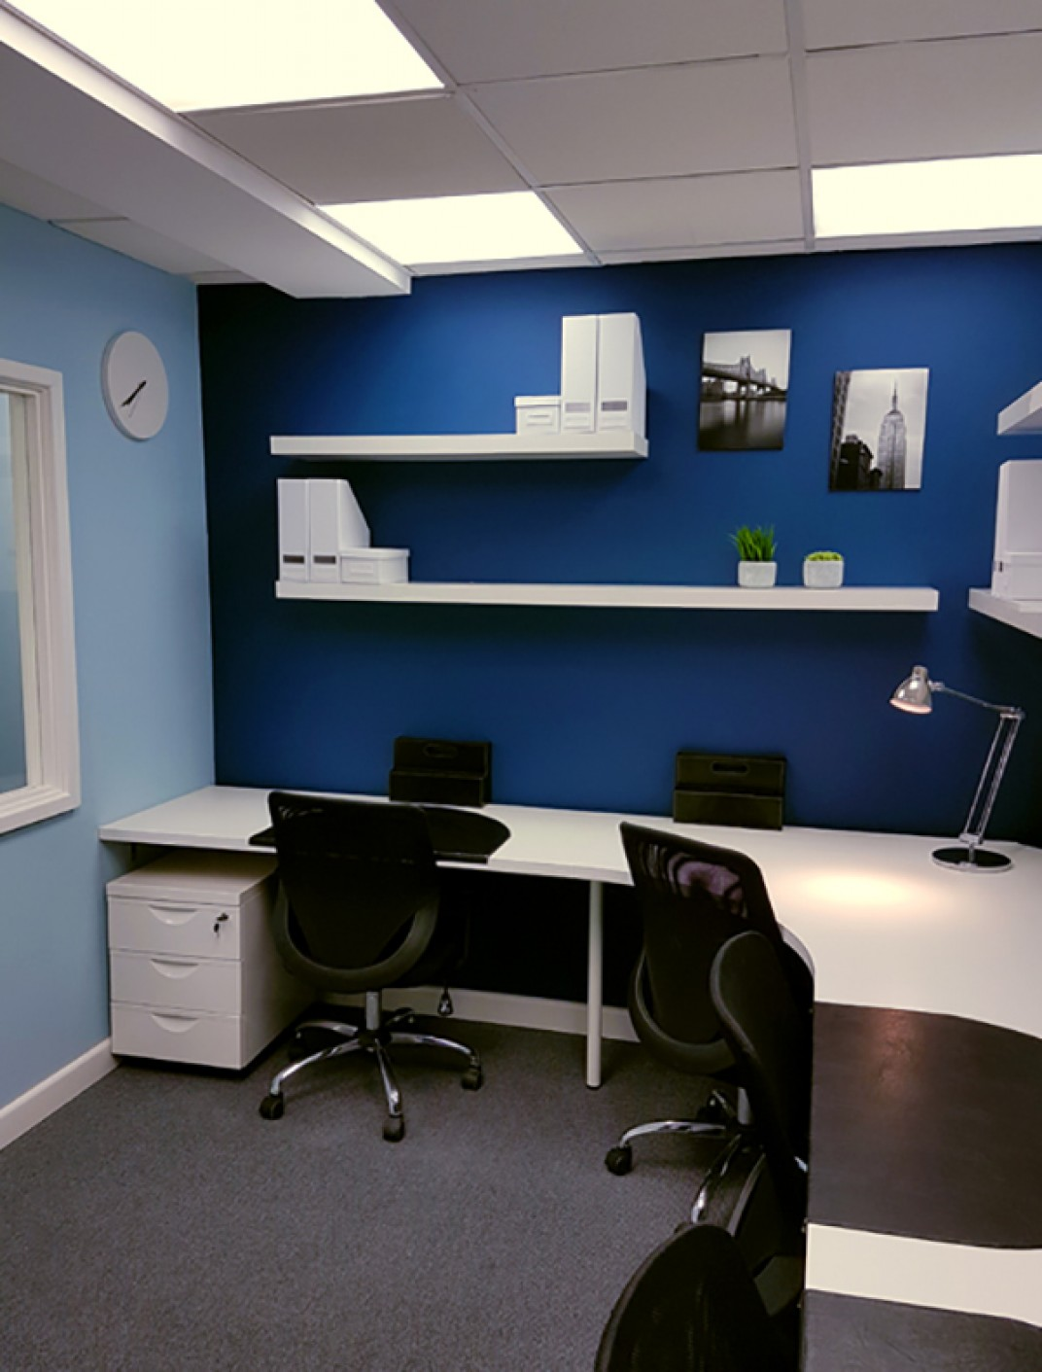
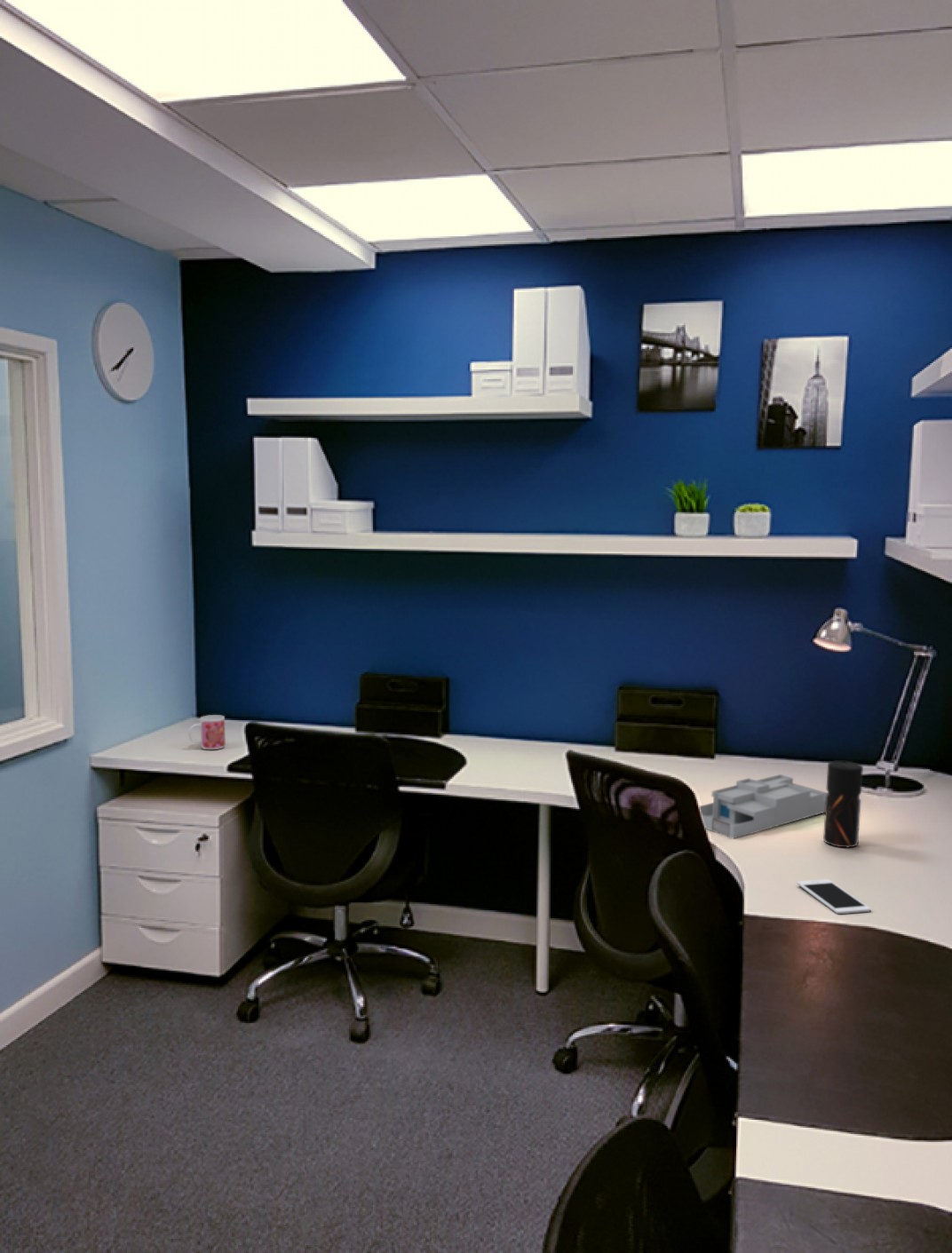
+ pepper grinder (843, 803)
+ desk organizer (765, 799)
+ cell phone (832, 896)
+ mug (207, 732)
